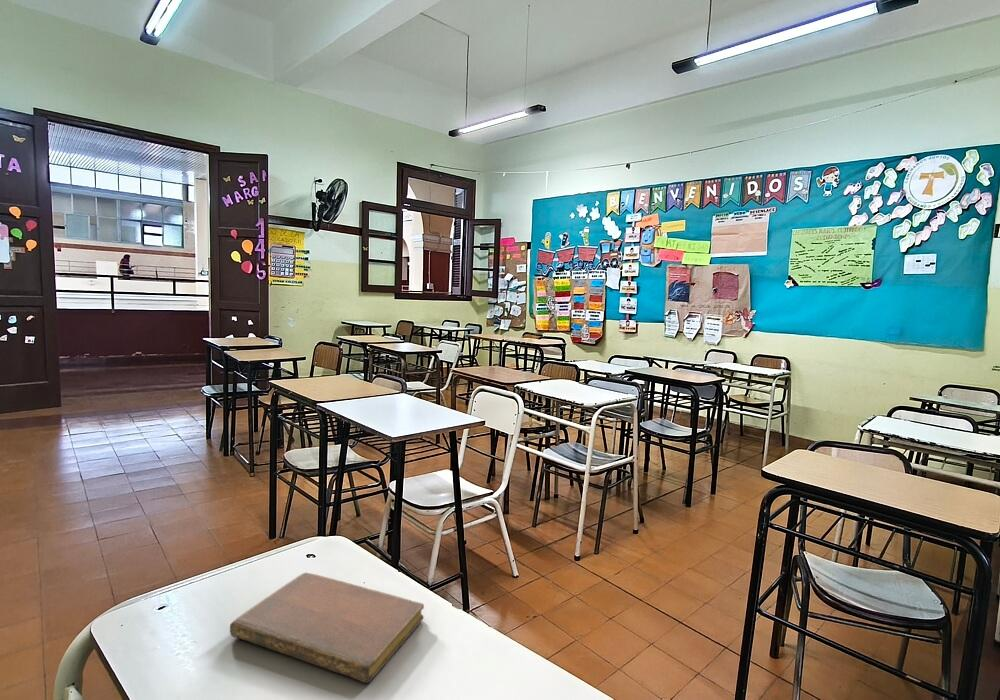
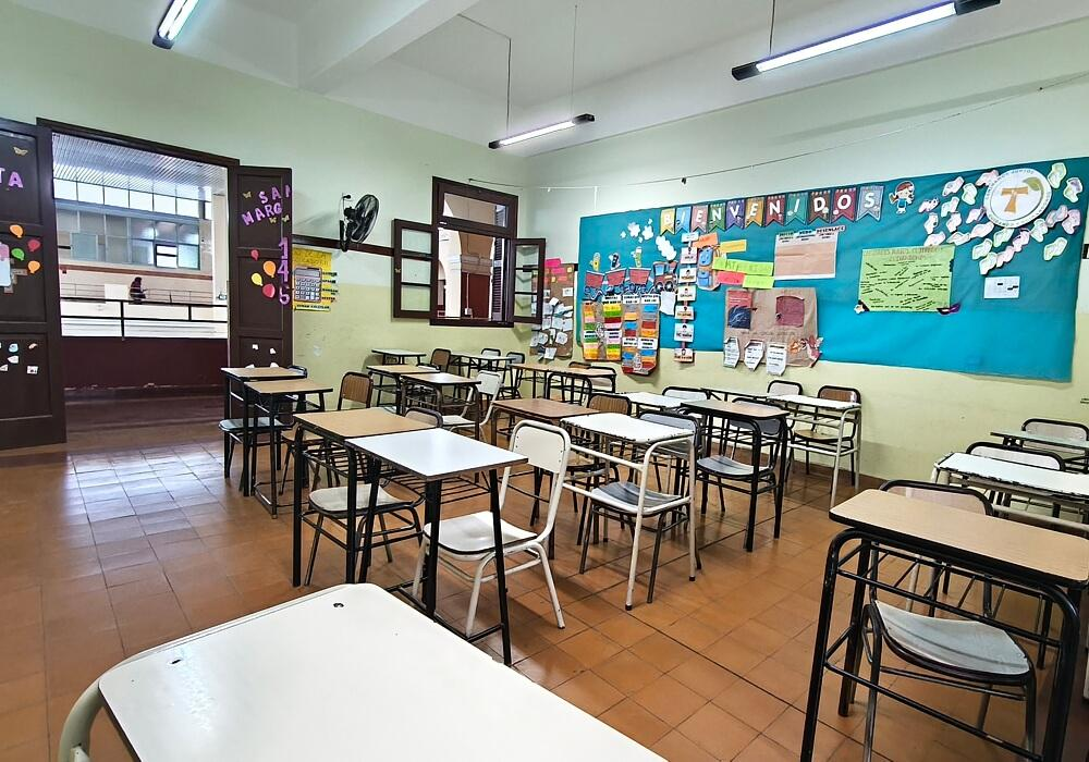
- notebook (331, 620)
